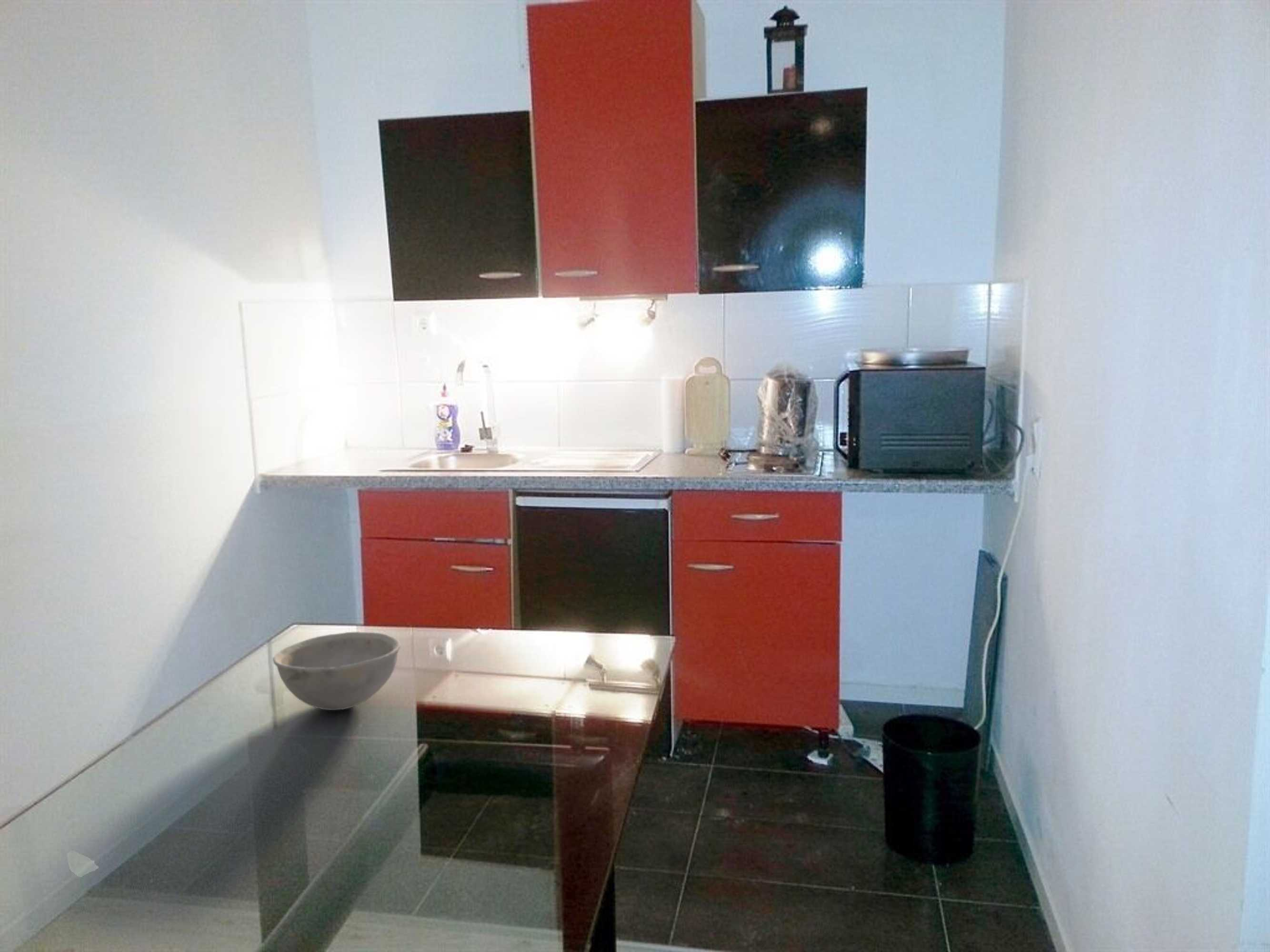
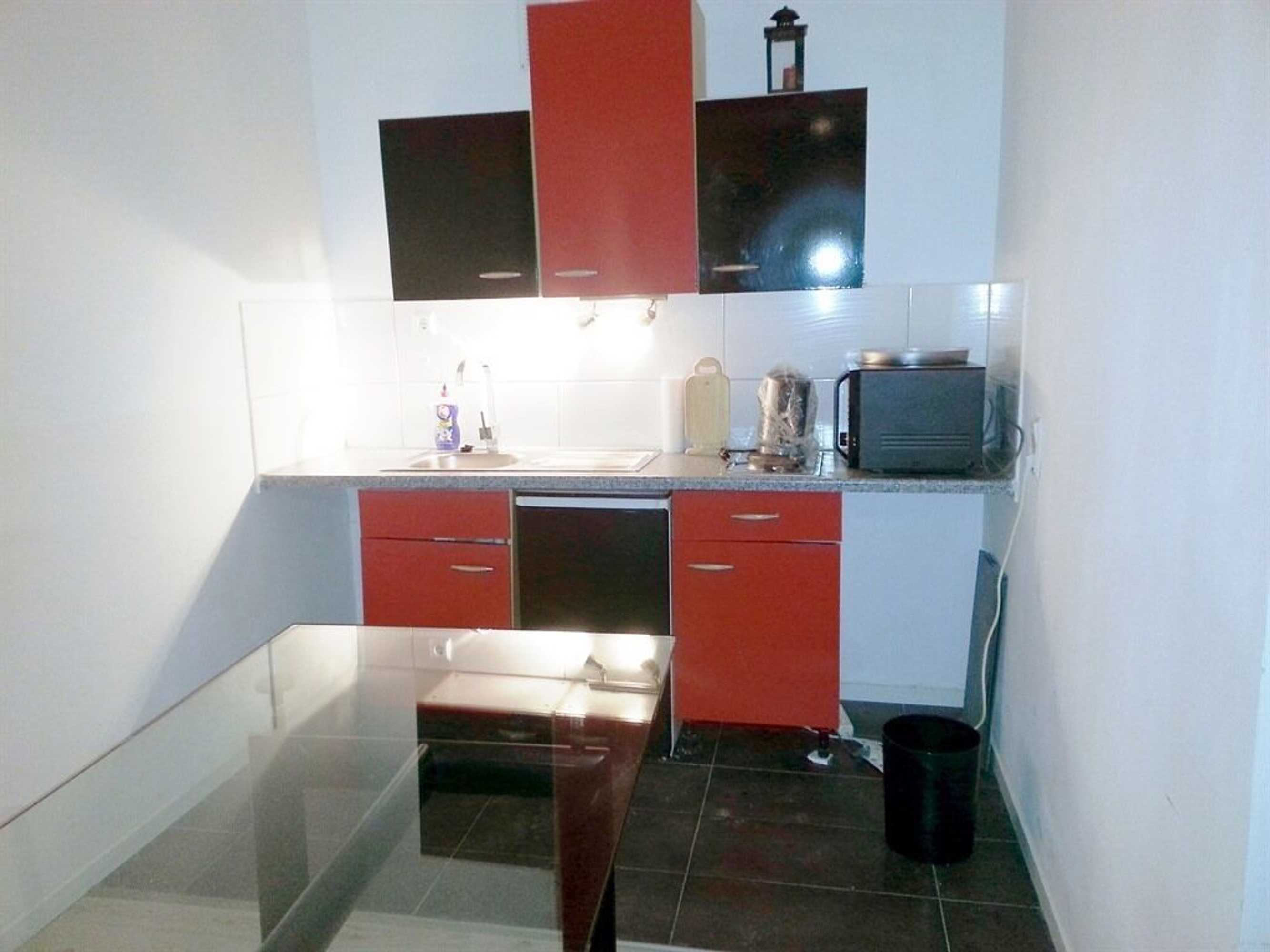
- bowl (339, 677)
